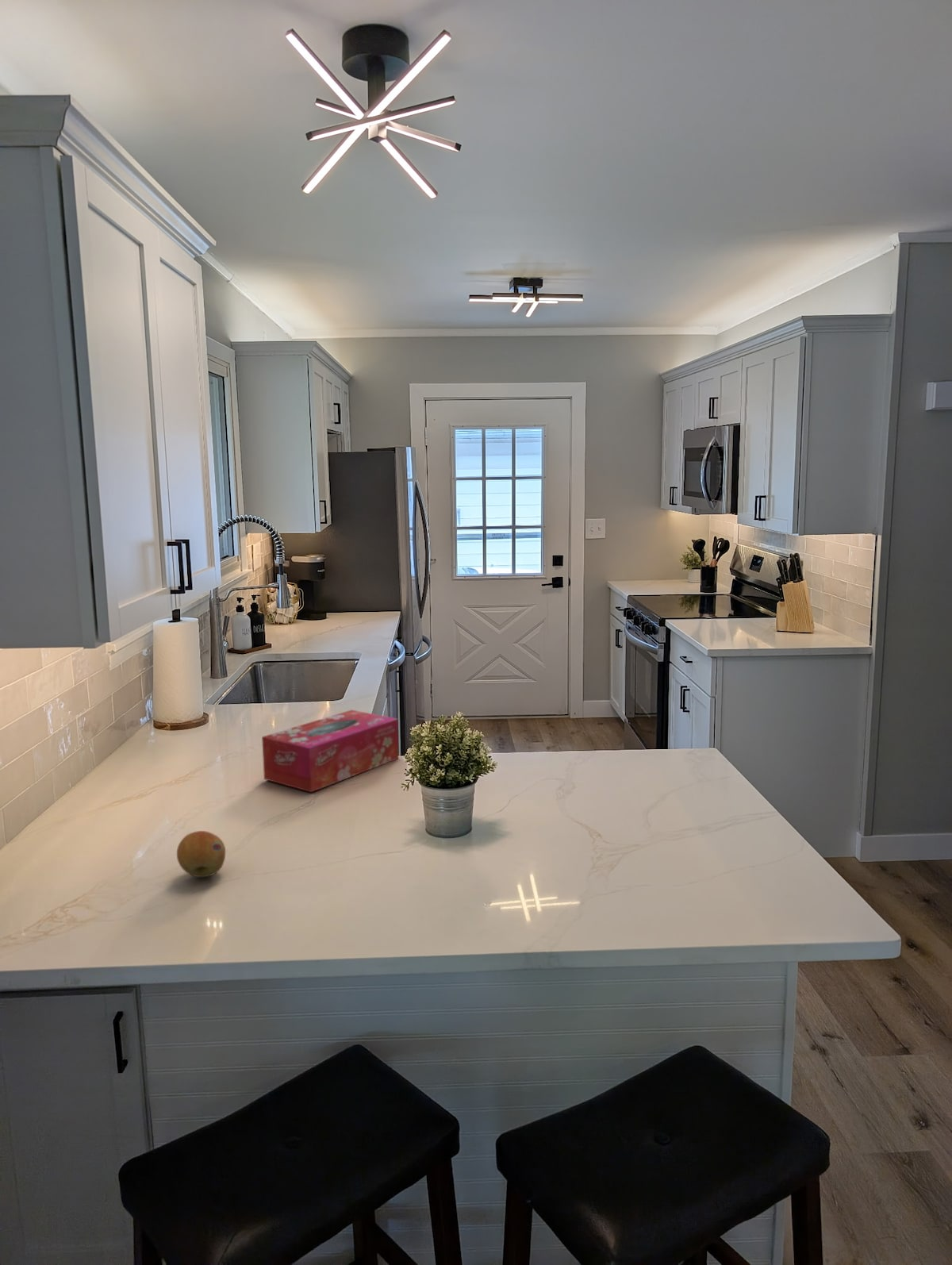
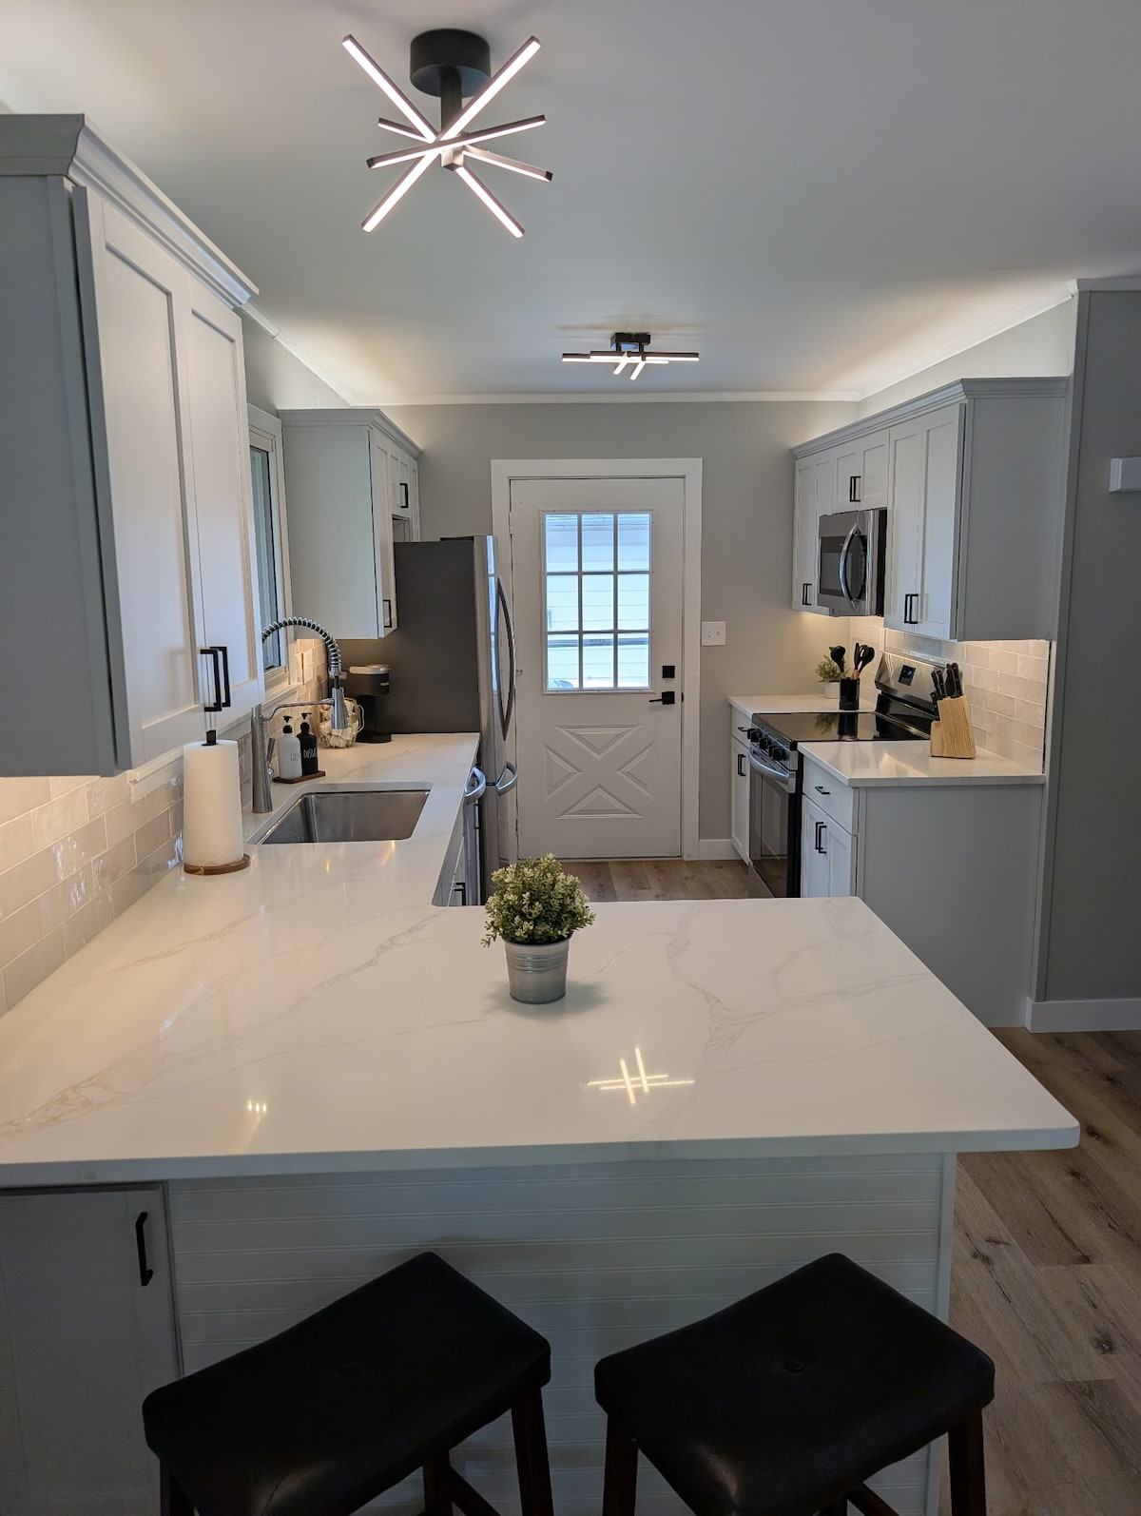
- fruit (201, 854)
- tissue box (332, 748)
